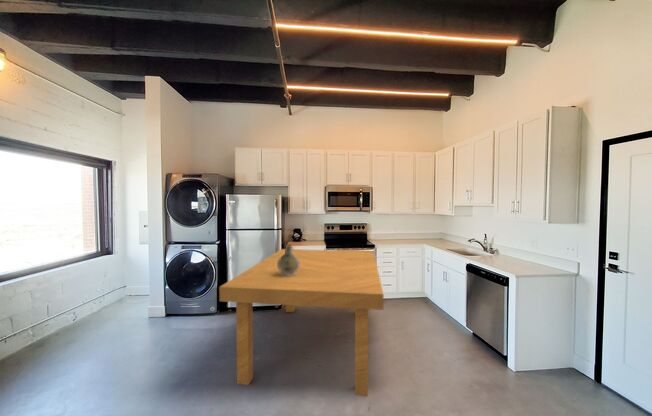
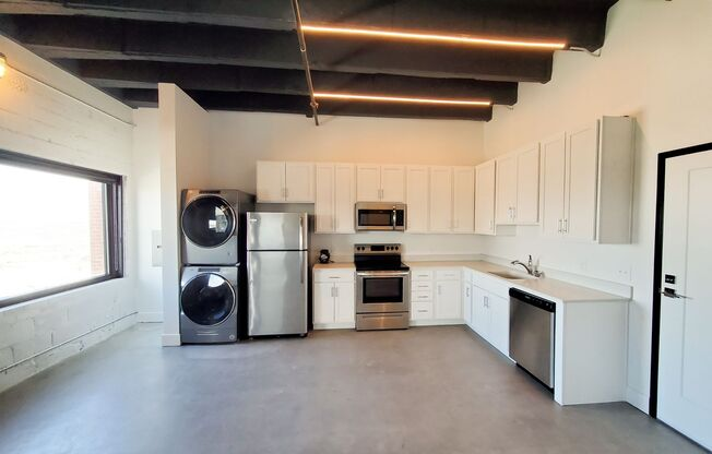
- ceramic jug (288, 259)
- dining table (316, 302)
